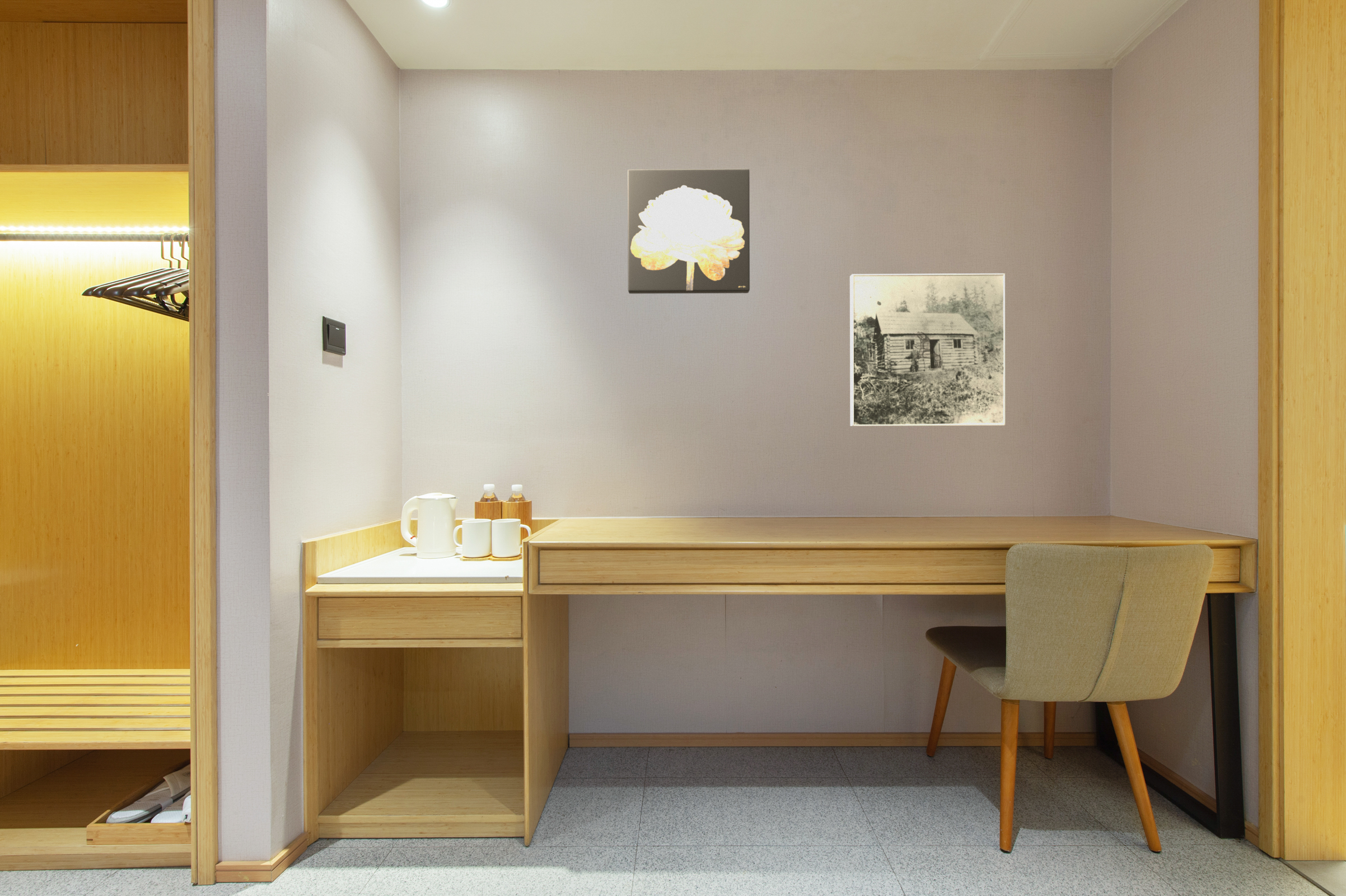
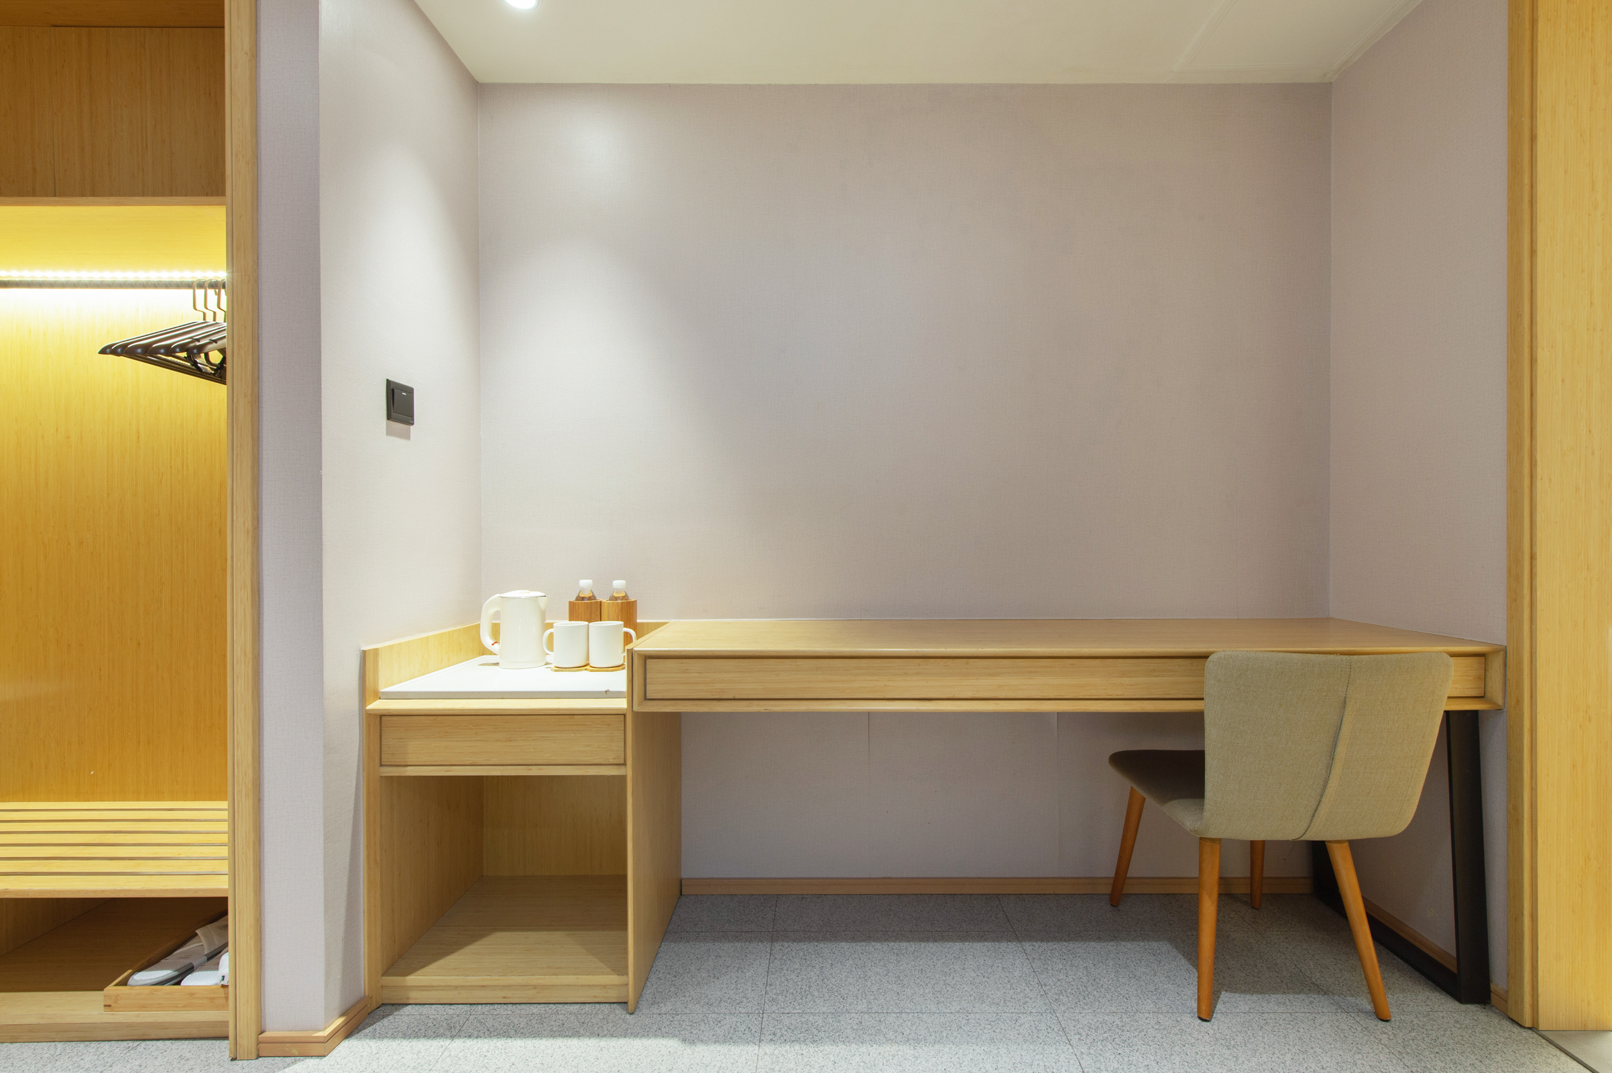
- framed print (927, 350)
- wall art (688, 232)
